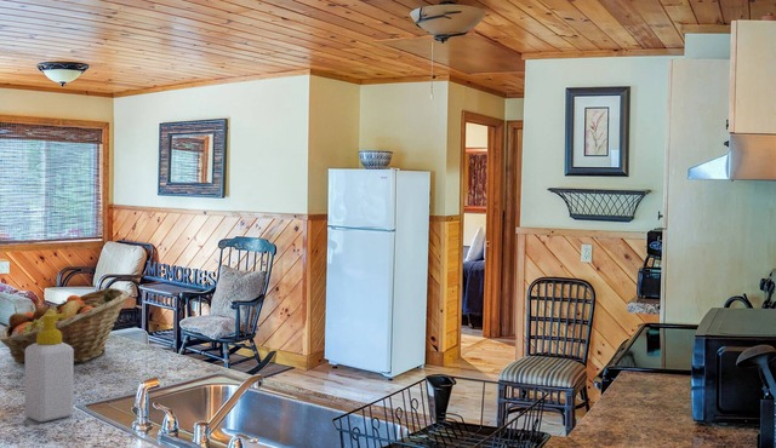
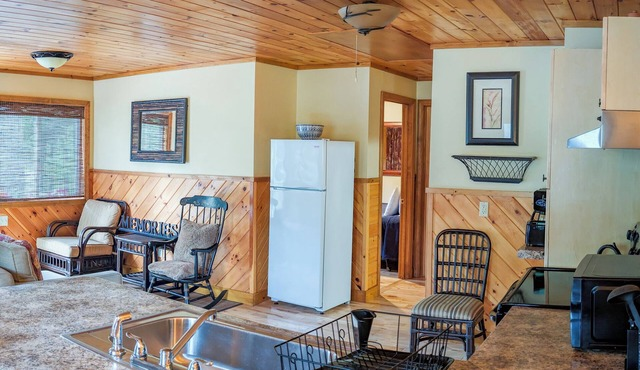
- fruit basket (65, 323)
- soap bottle (48, 366)
